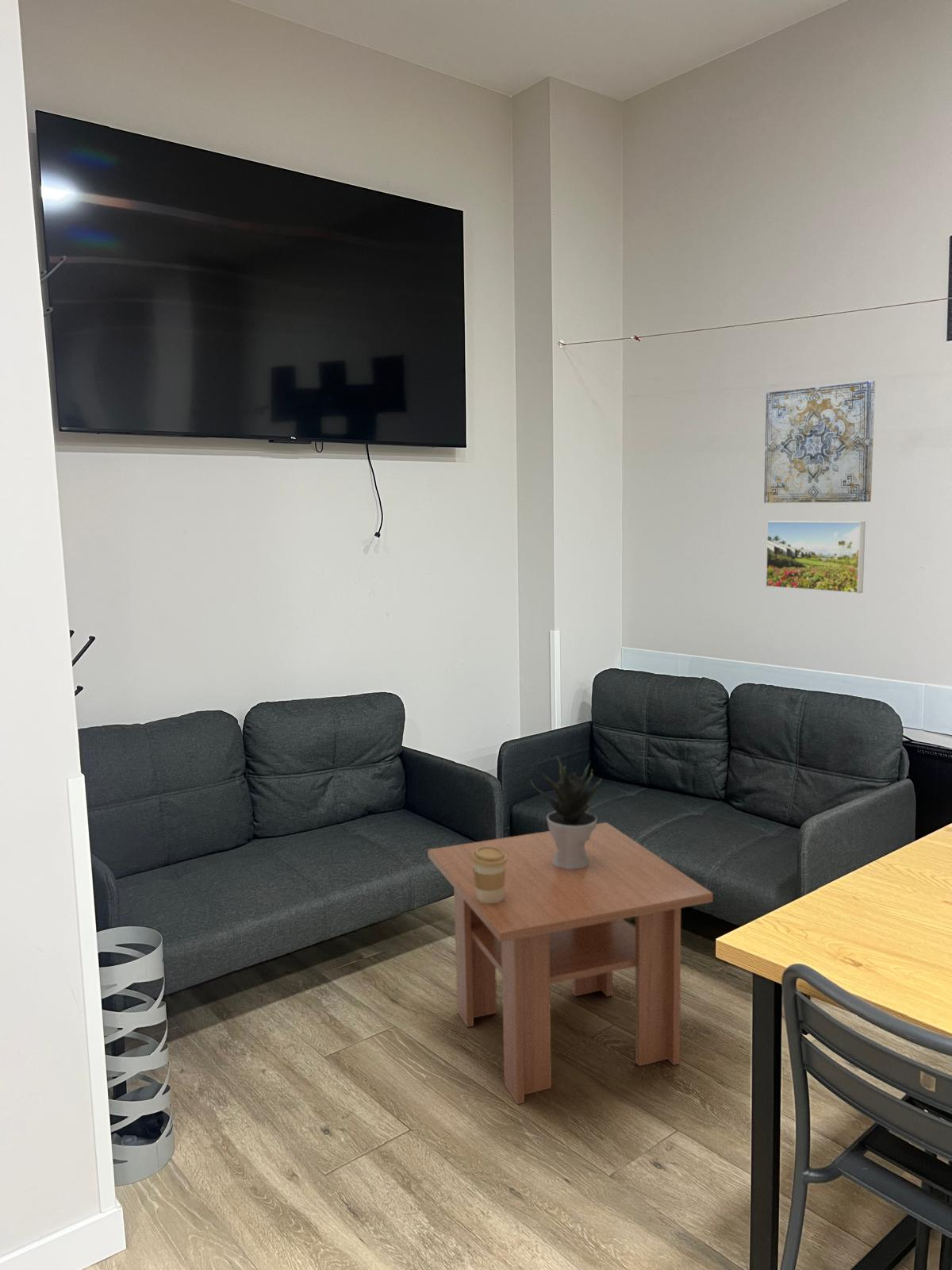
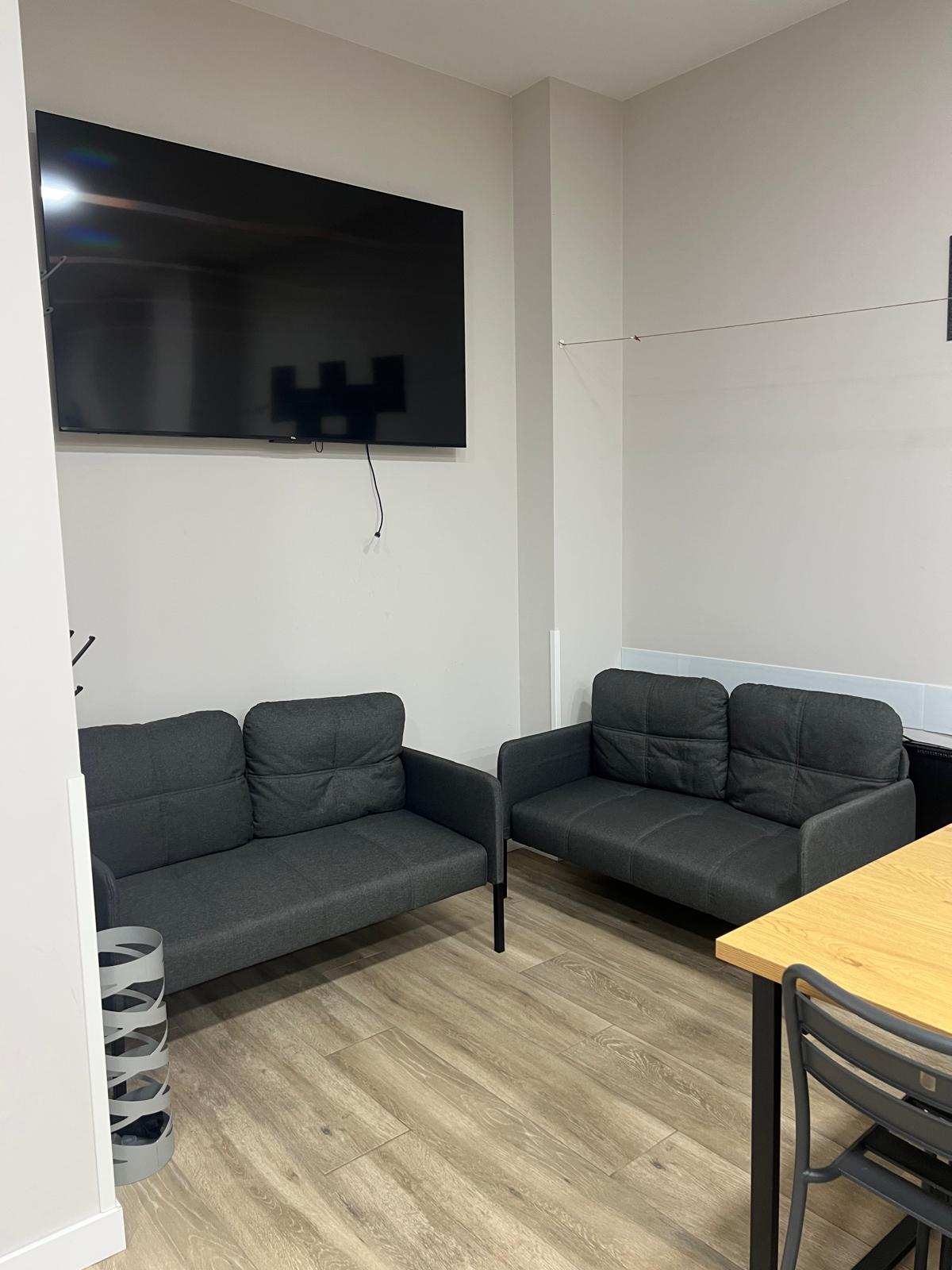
- wall art (816, 444)
- coffee cup (489, 873)
- potted plant (569, 810)
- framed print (812, 556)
- coffee table (562, 954)
